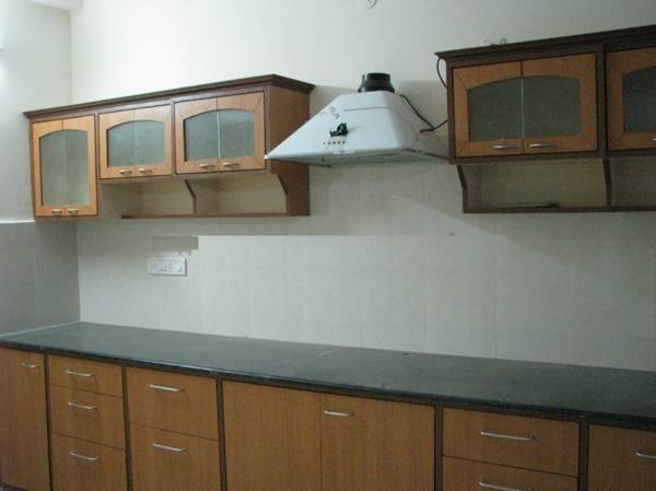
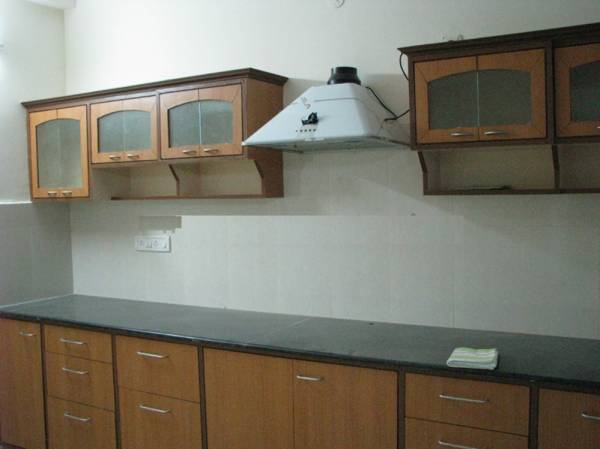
+ dish towel (473, 356)
